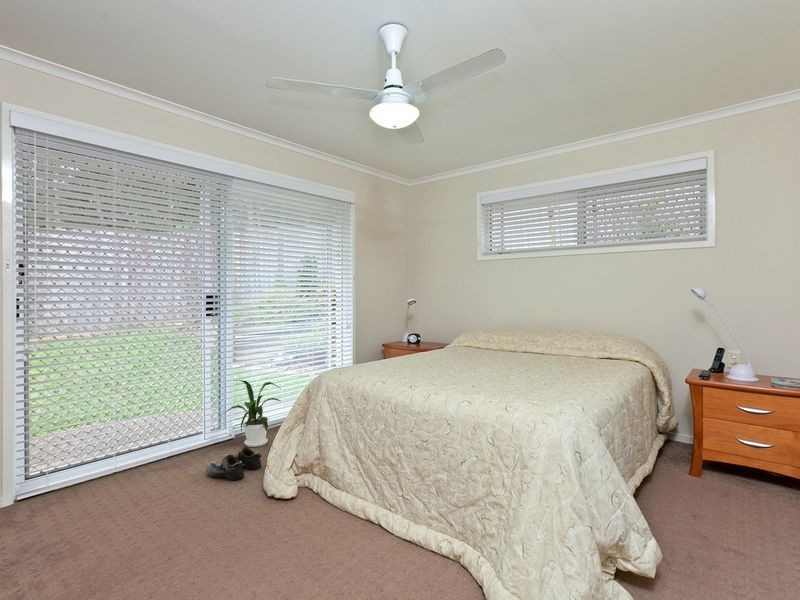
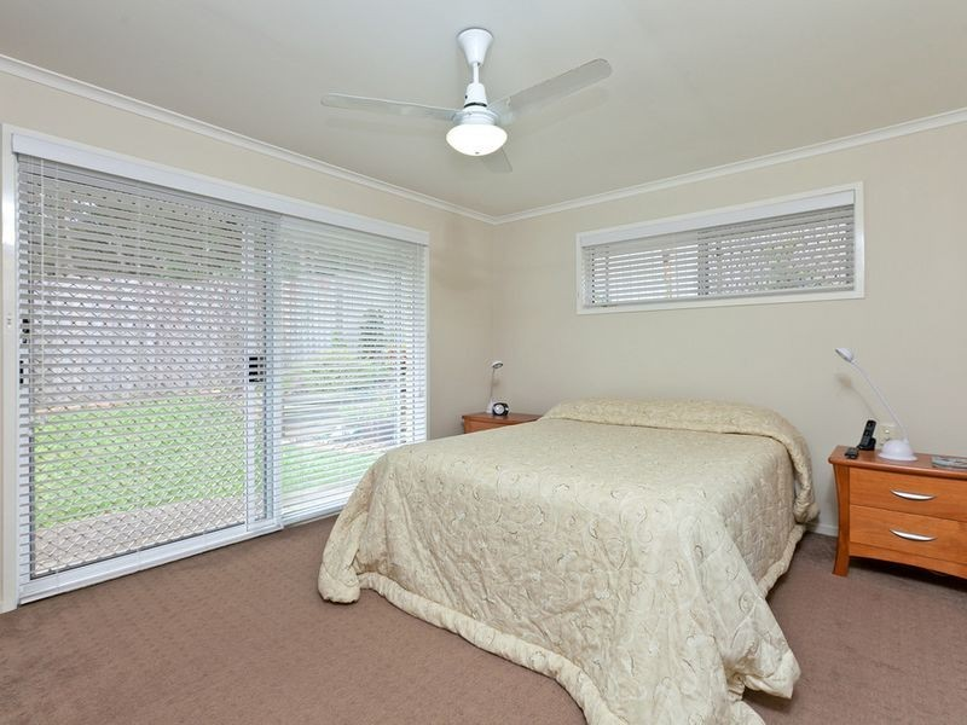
- shoe (234, 460)
- house plant (255, 410)
